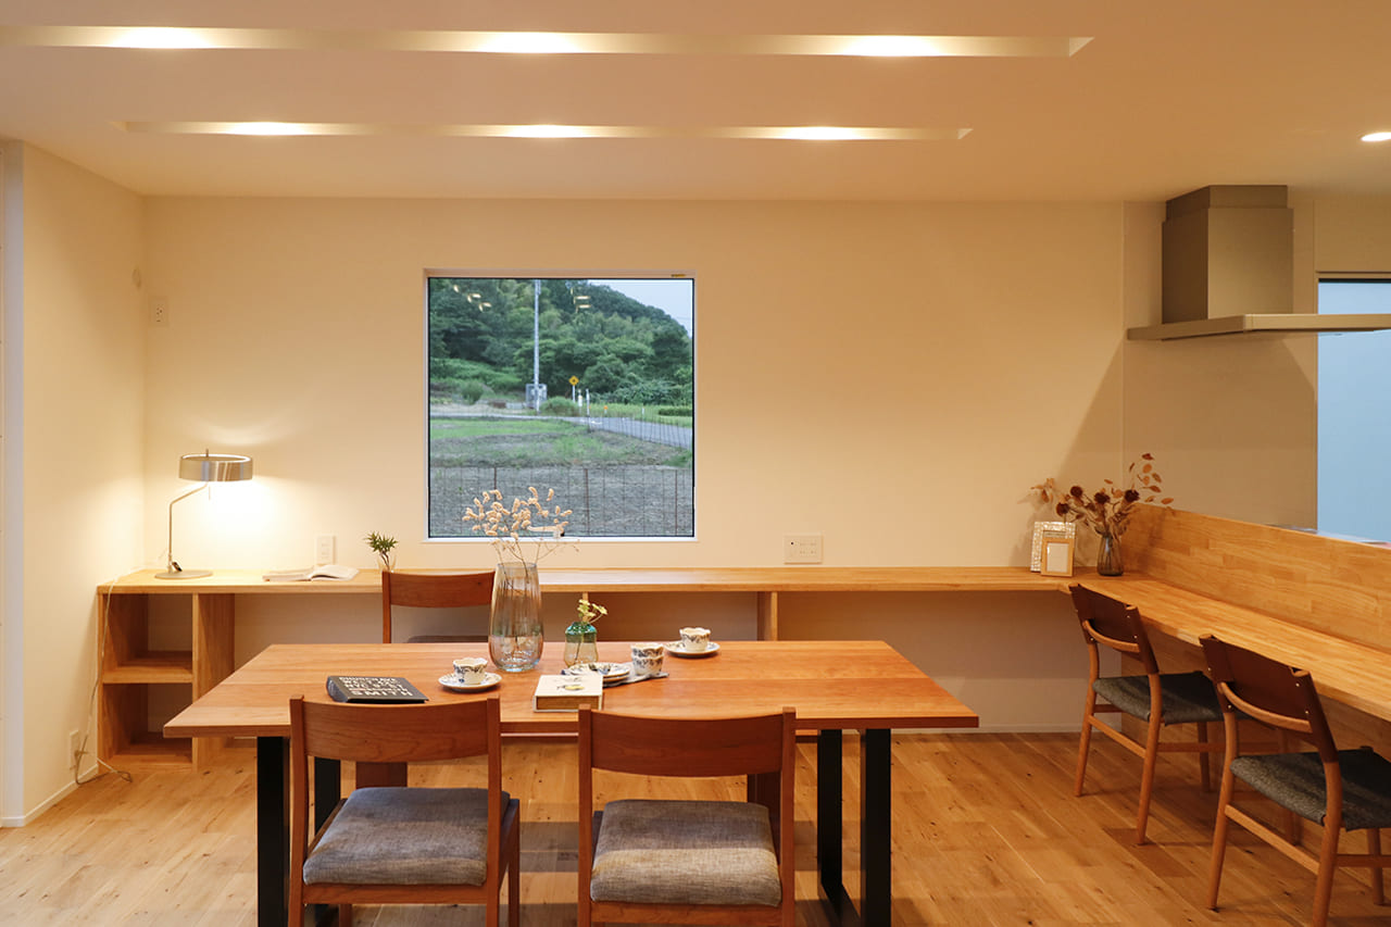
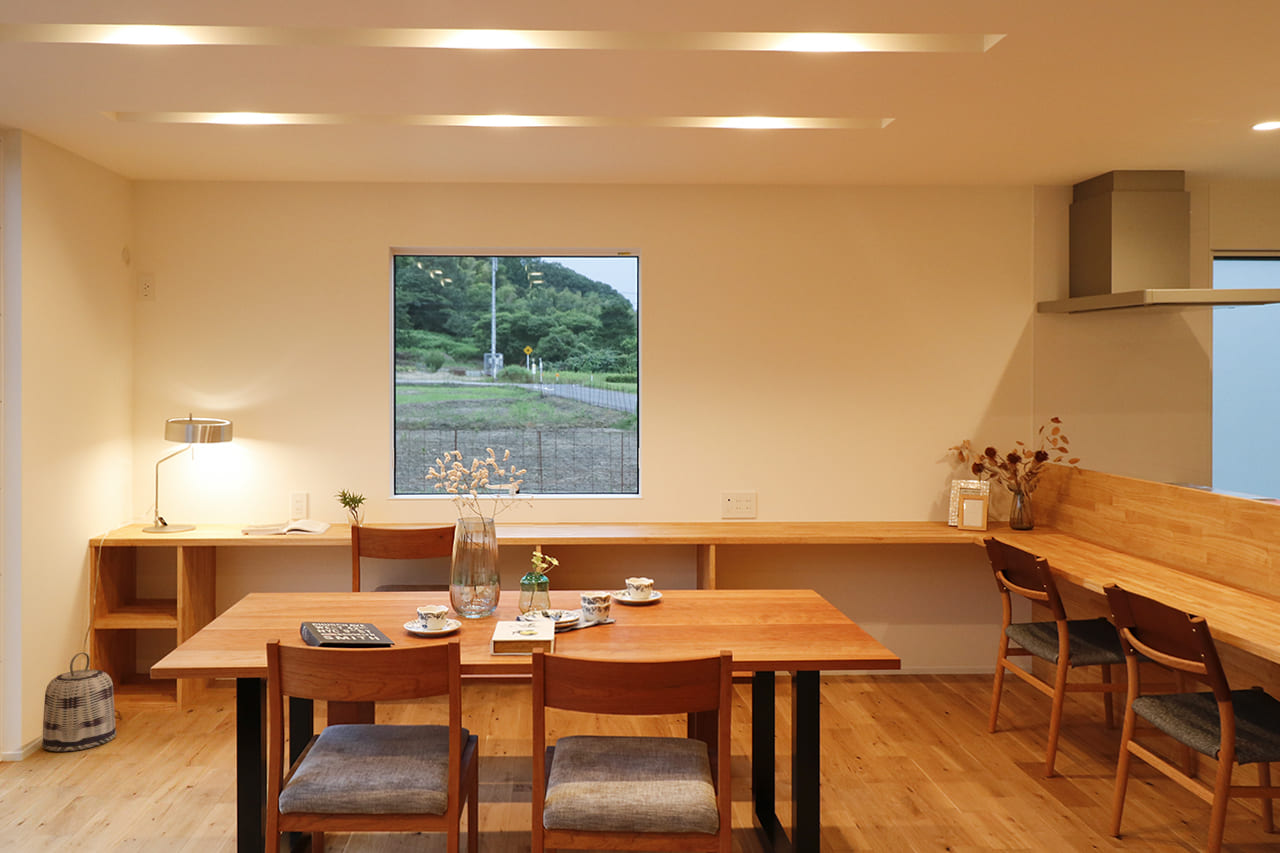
+ basket (79, 696)
